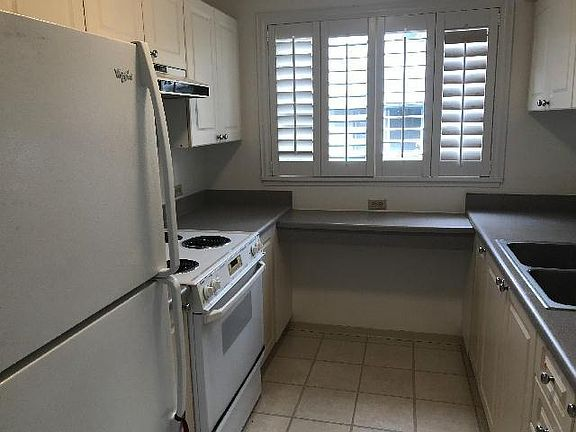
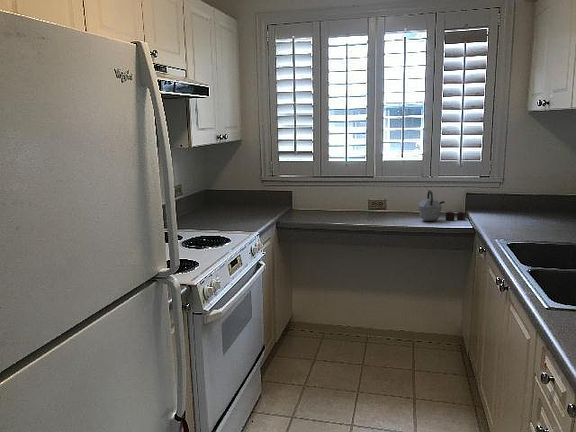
+ kettle (441, 206)
